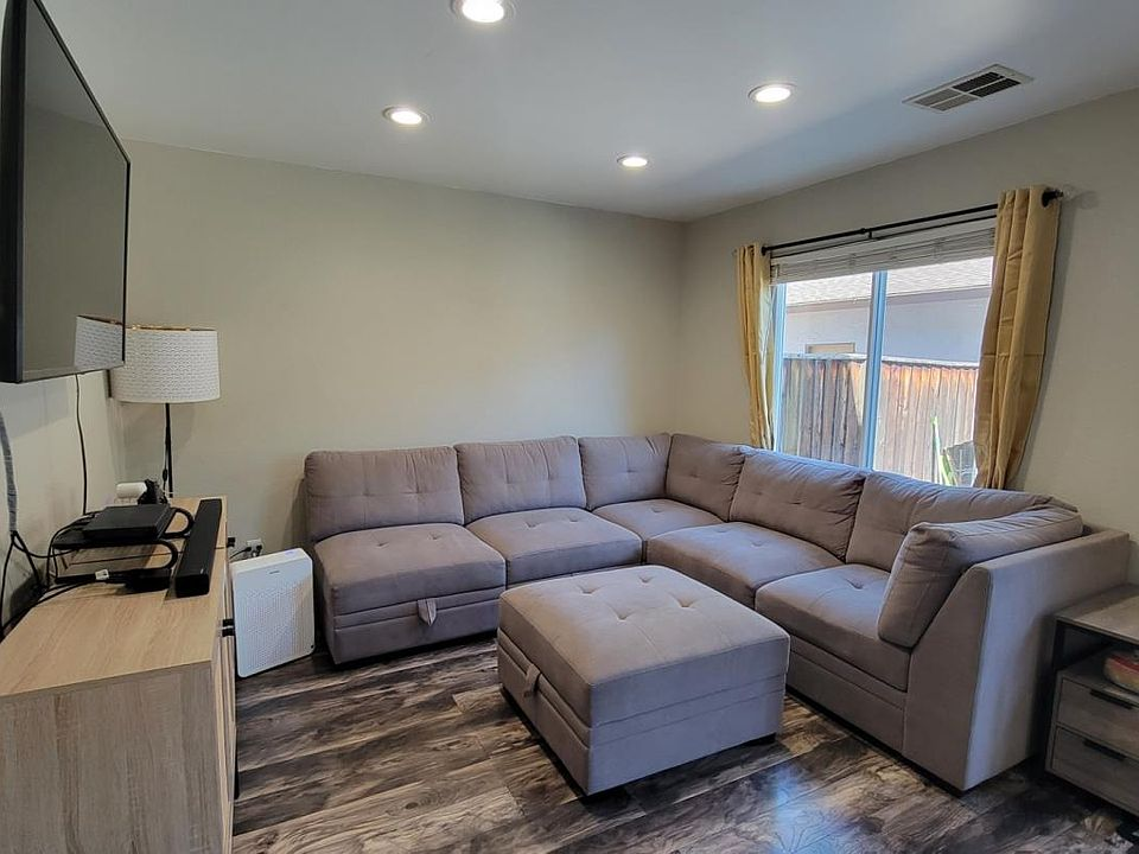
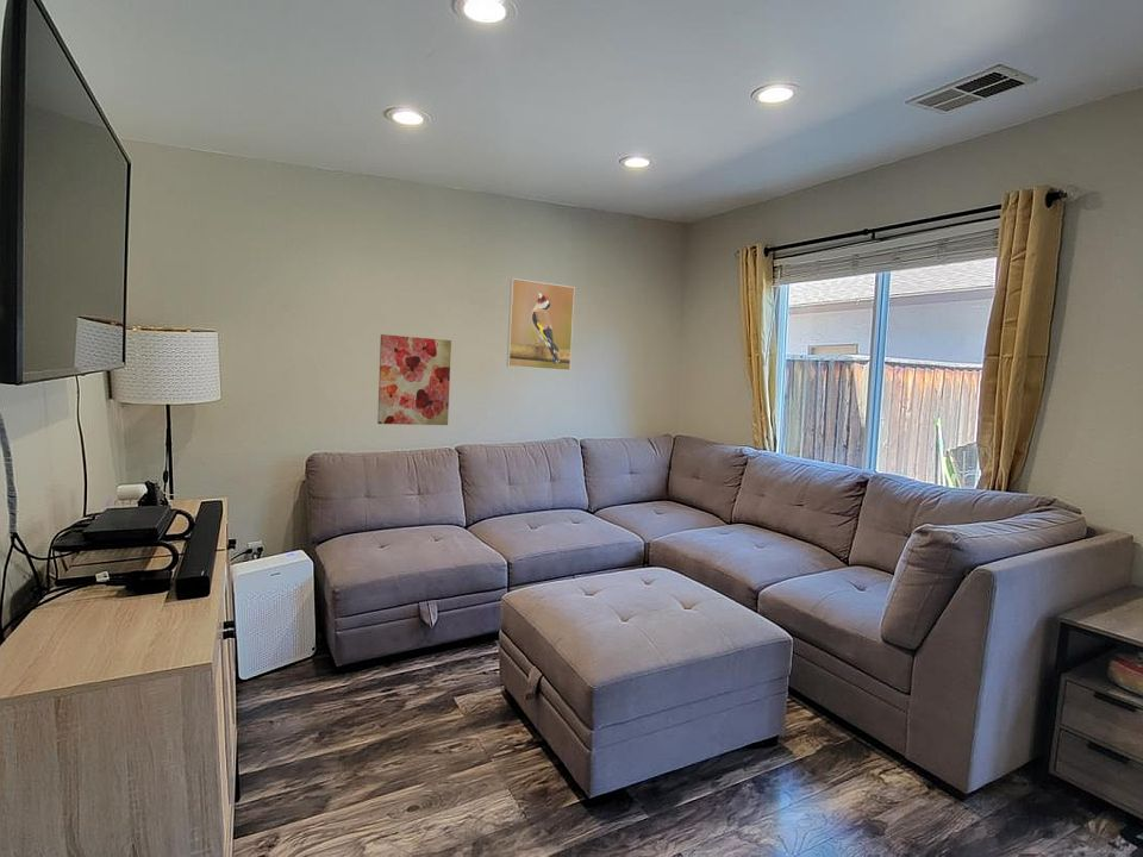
+ wall art (414, 381)
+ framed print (541, 325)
